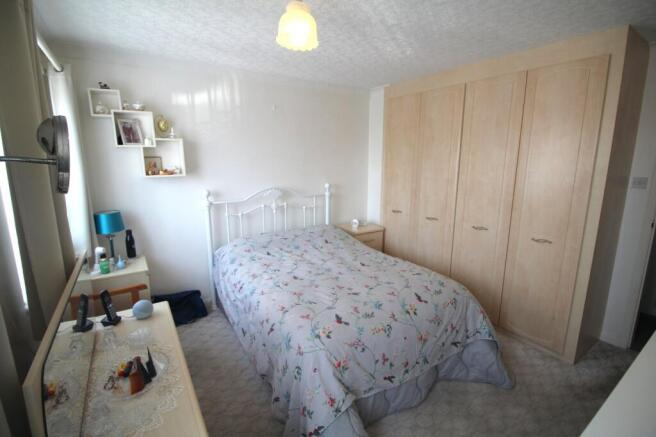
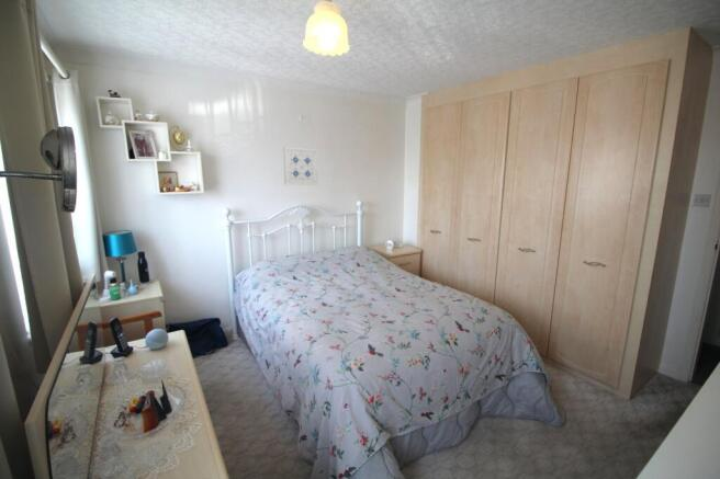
+ wall art (301, 167)
